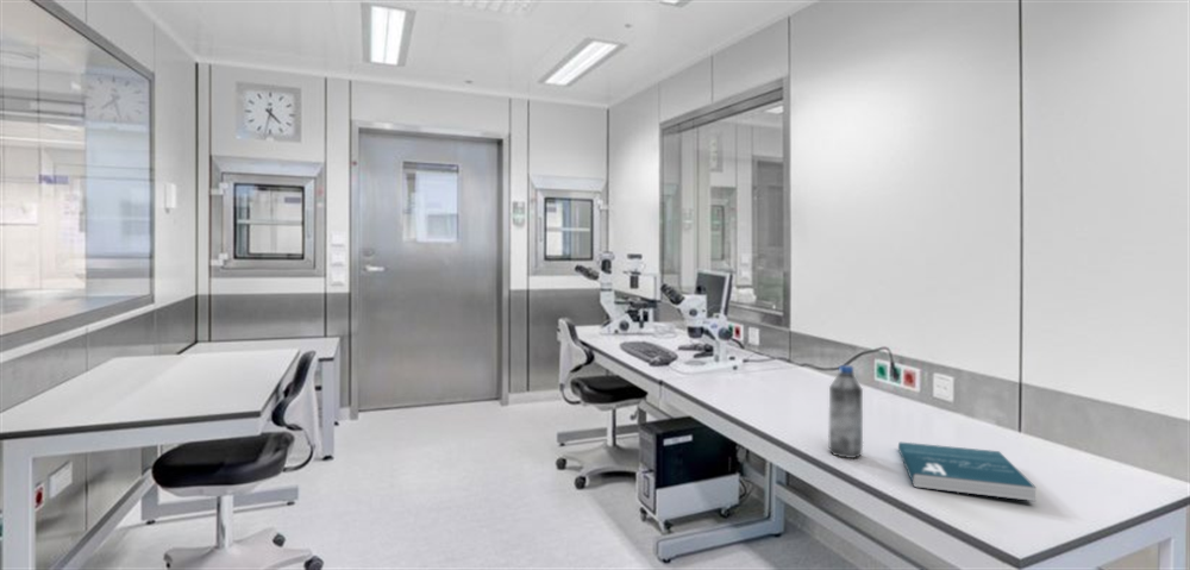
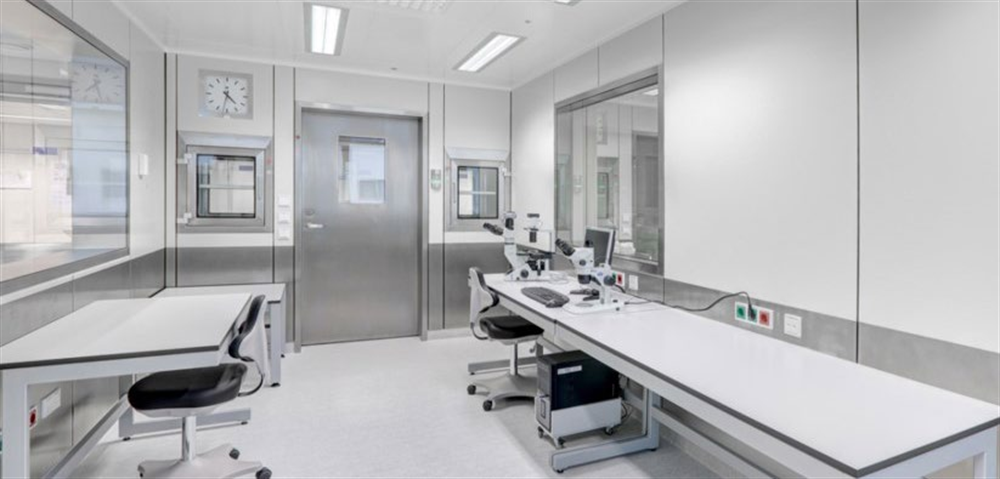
- water bottle (845, 409)
- book (958, 468)
